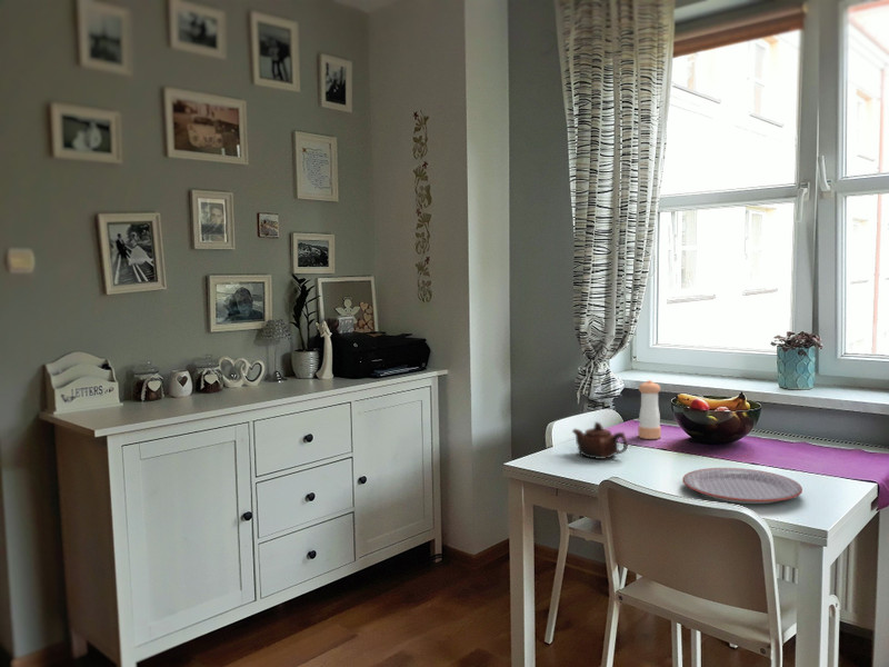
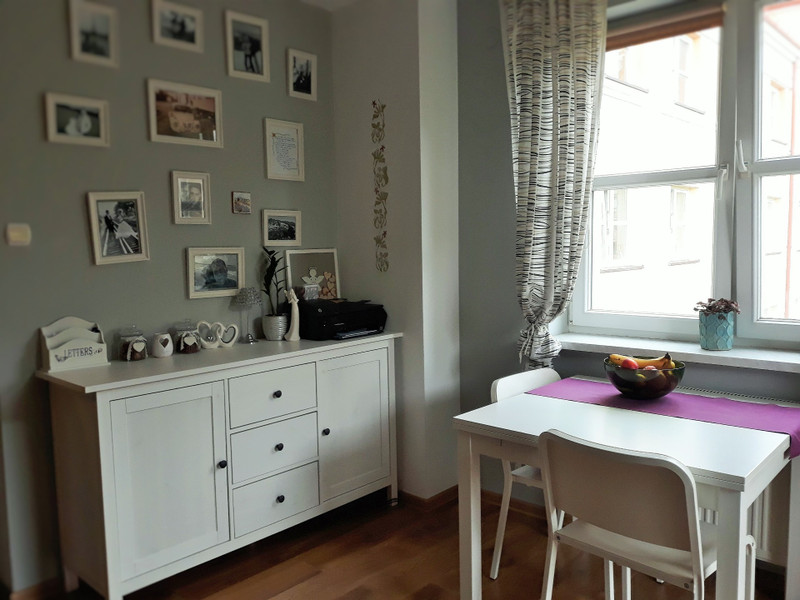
- teapot (599, 438)
- plate (740, 487)
- pepper shaker (649, 408)
